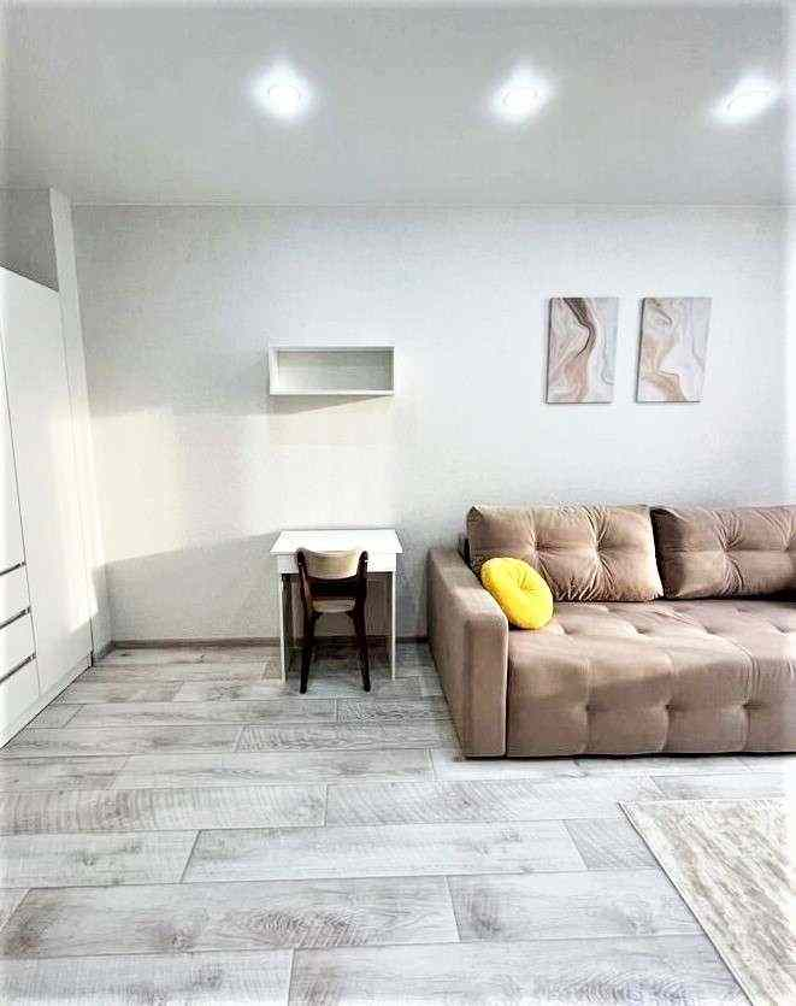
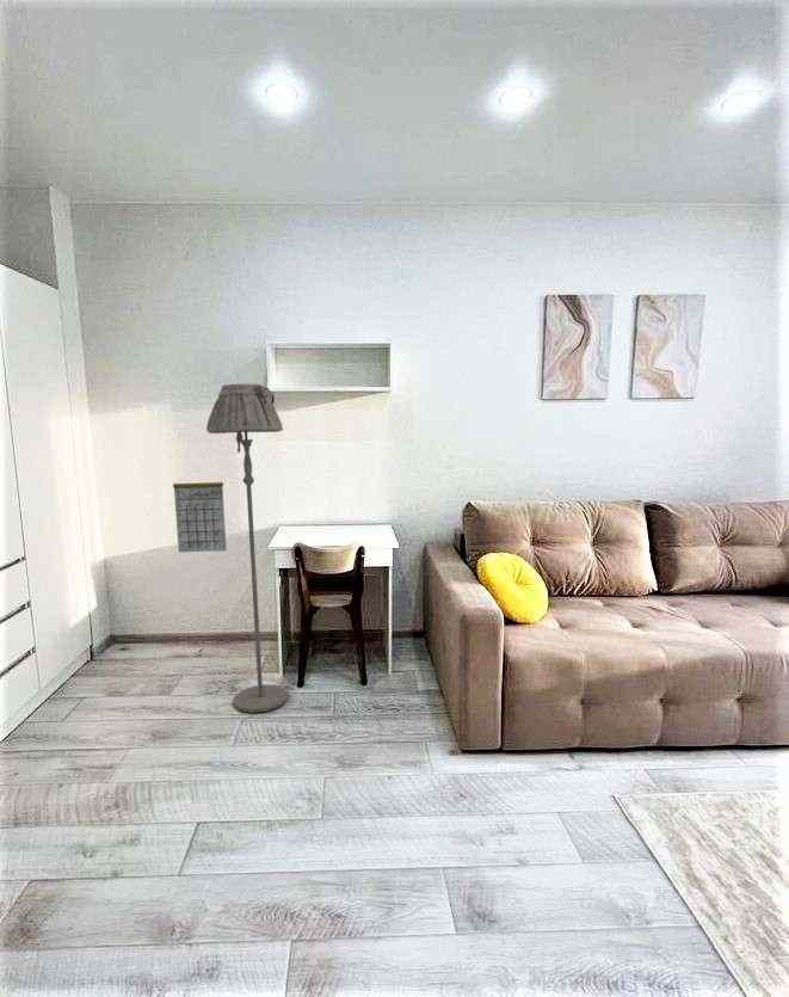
+ calendar (199, 509)
+ floor lamp (252, 547)
